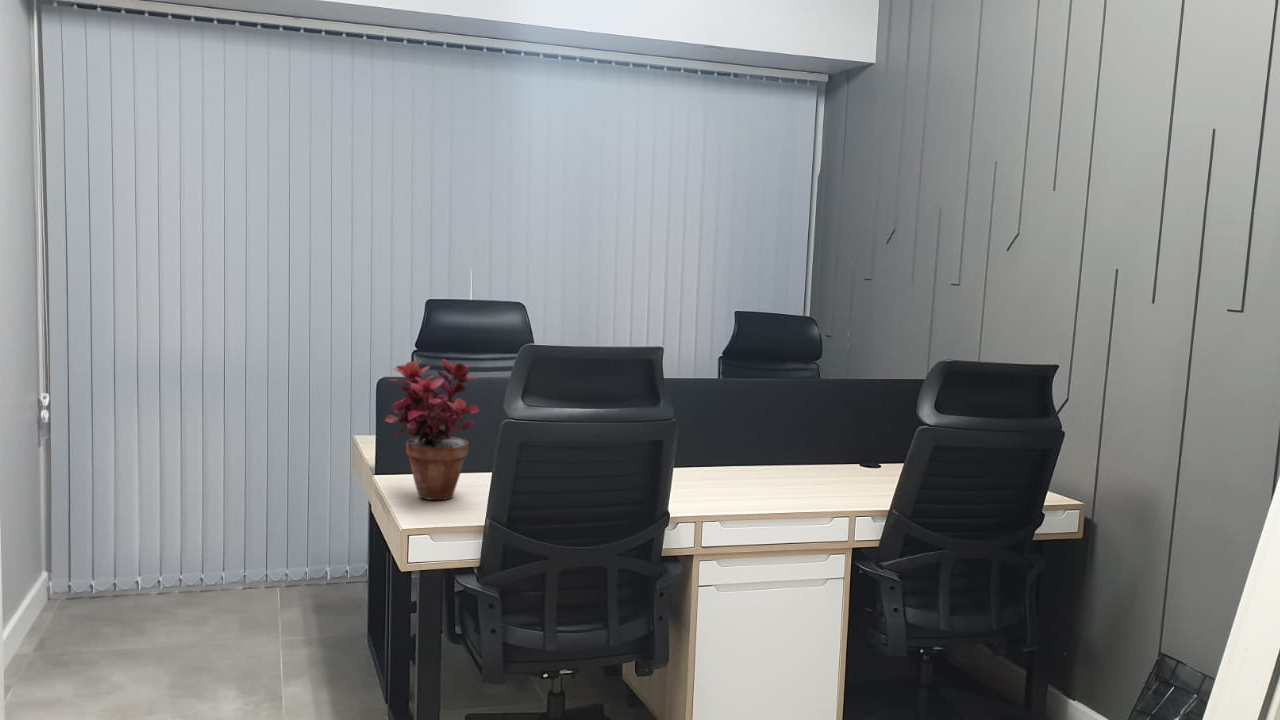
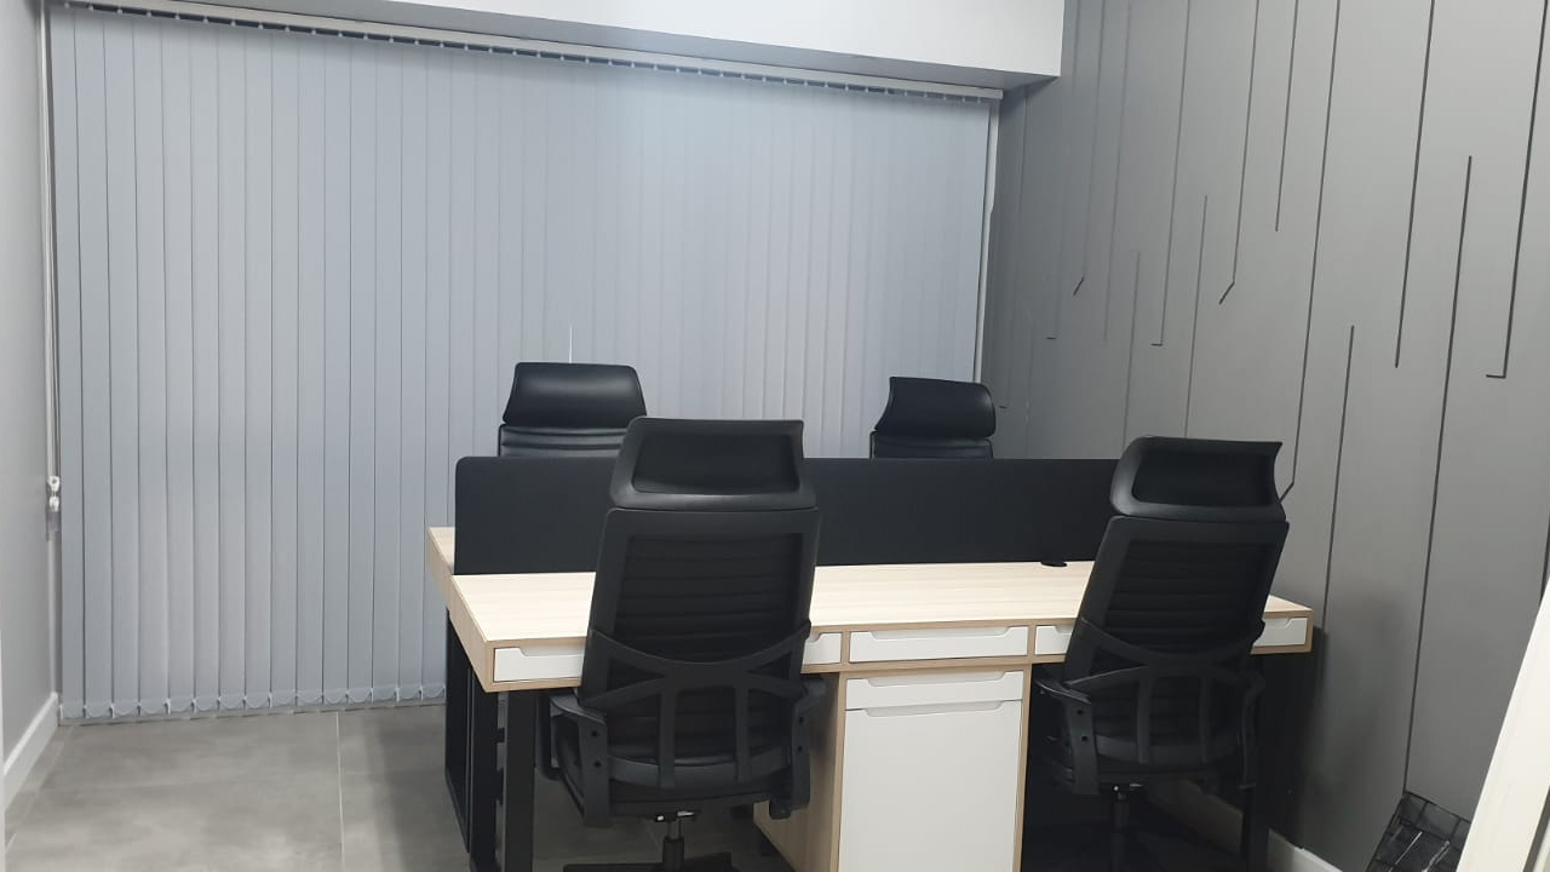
- potted plant (433, 430)
